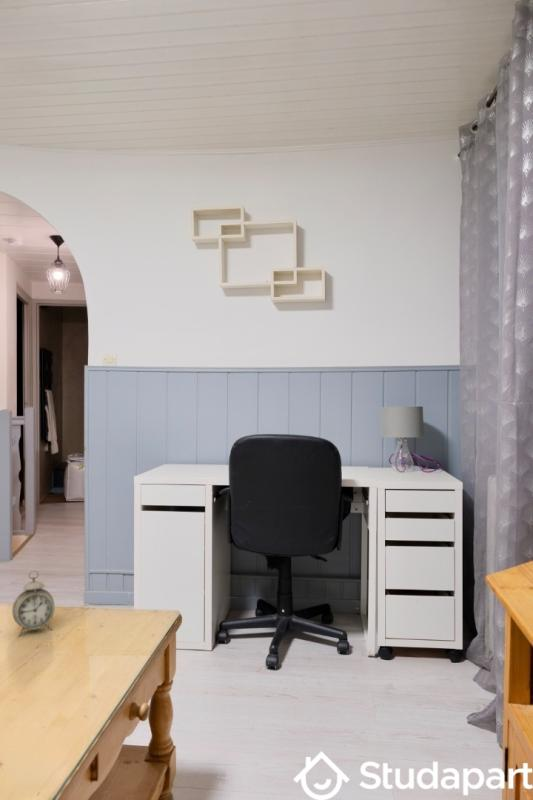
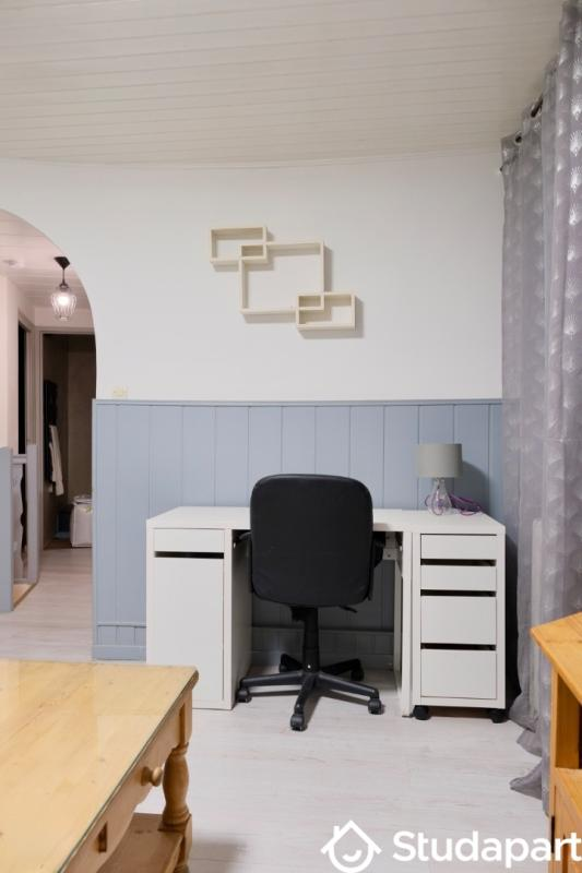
- alarm clock (34, 601)
